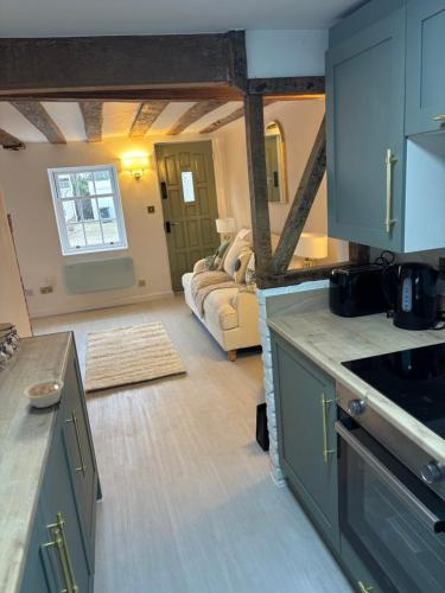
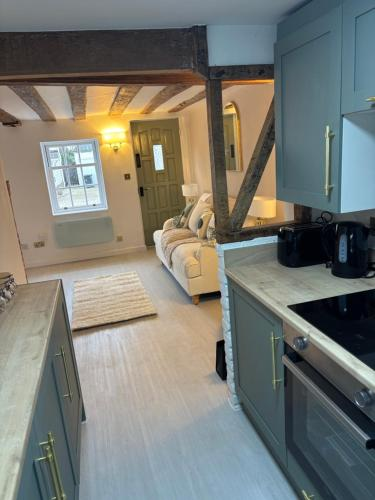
- legume (45, 393)
